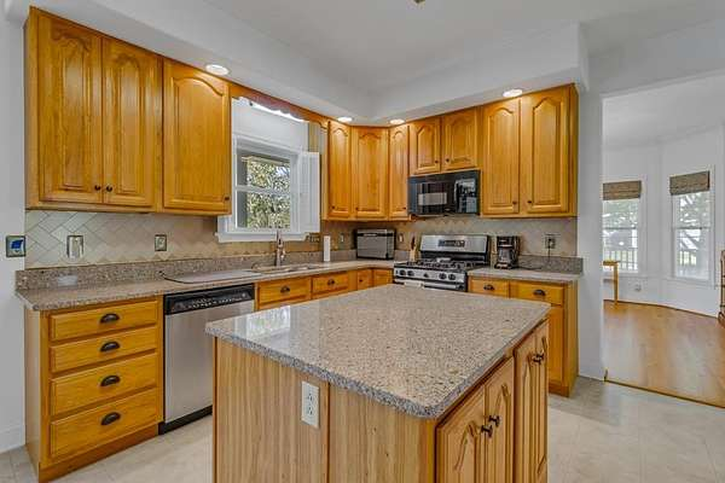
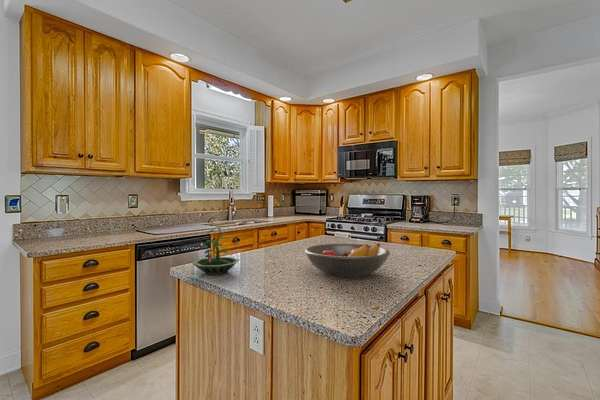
+ fruit bowl (346, 258)
+ terrarium (217, 237)
